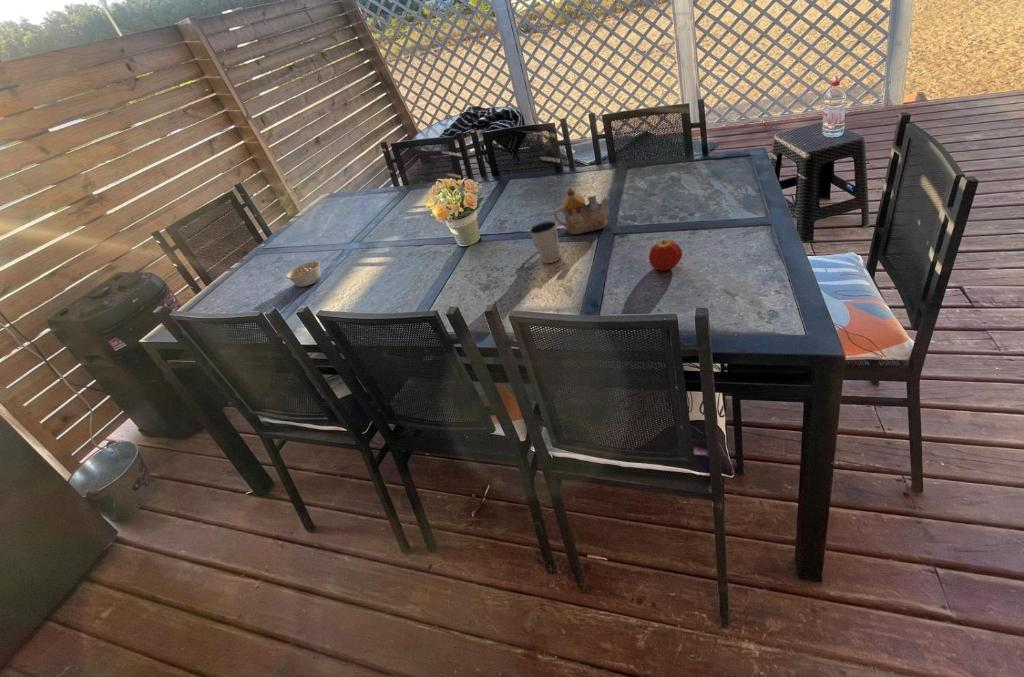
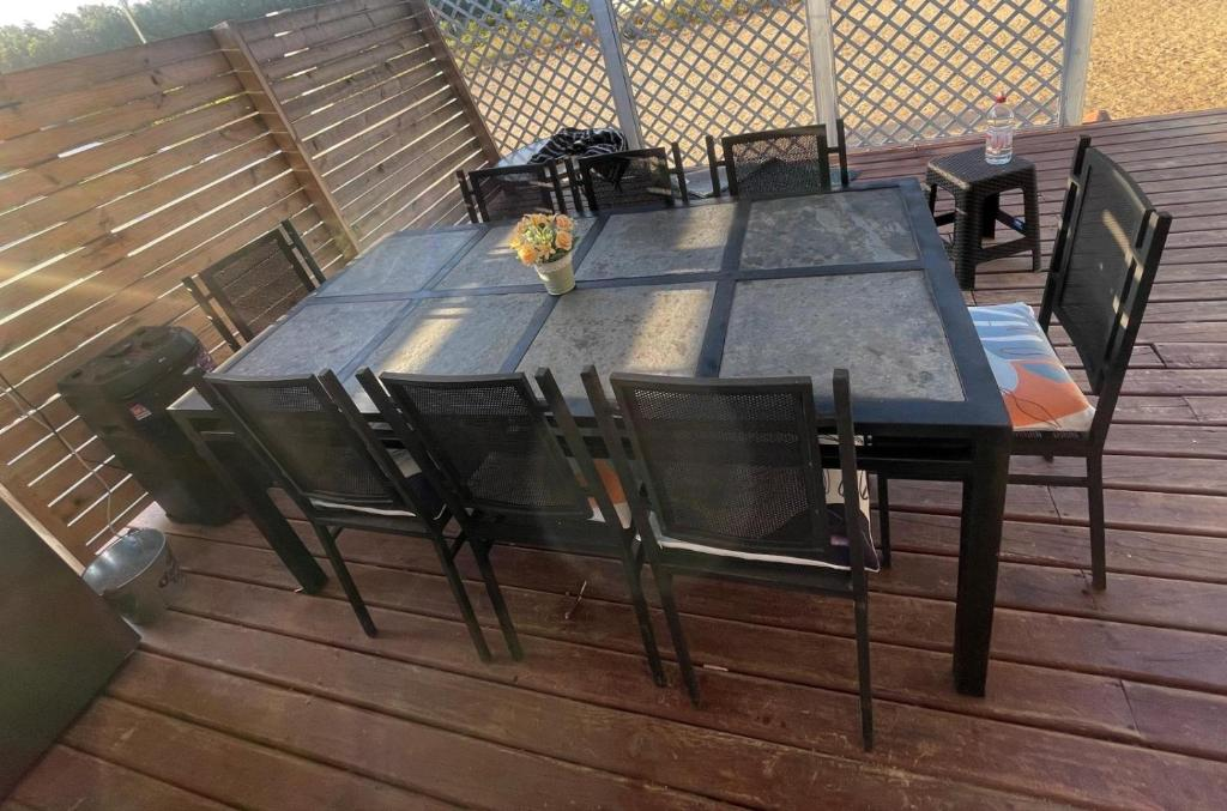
- legume (306, 274)
- teapot (581, 206)
- fruit (664, 254)
- dixie cup (547, 243)
